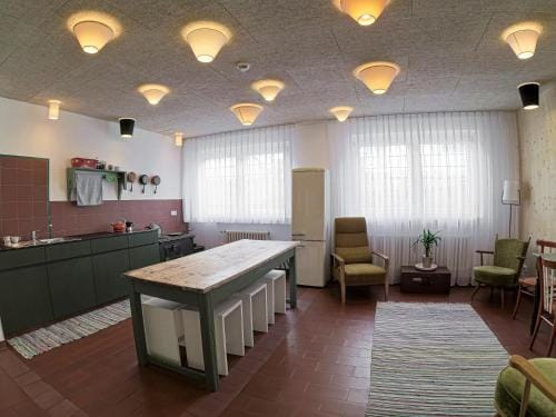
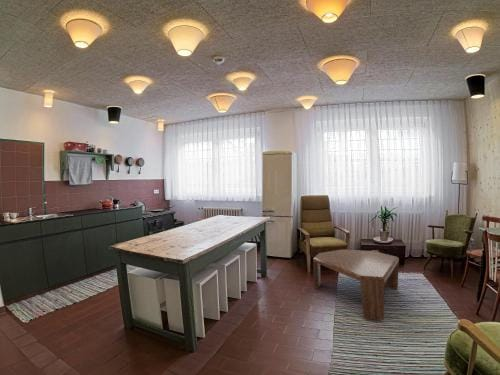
+ coffee table (360, 278)
